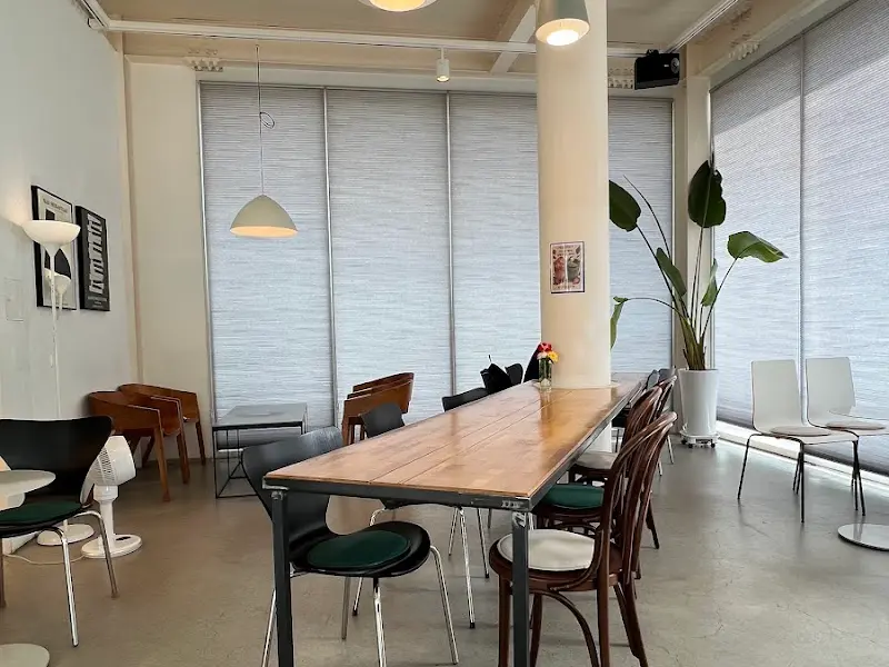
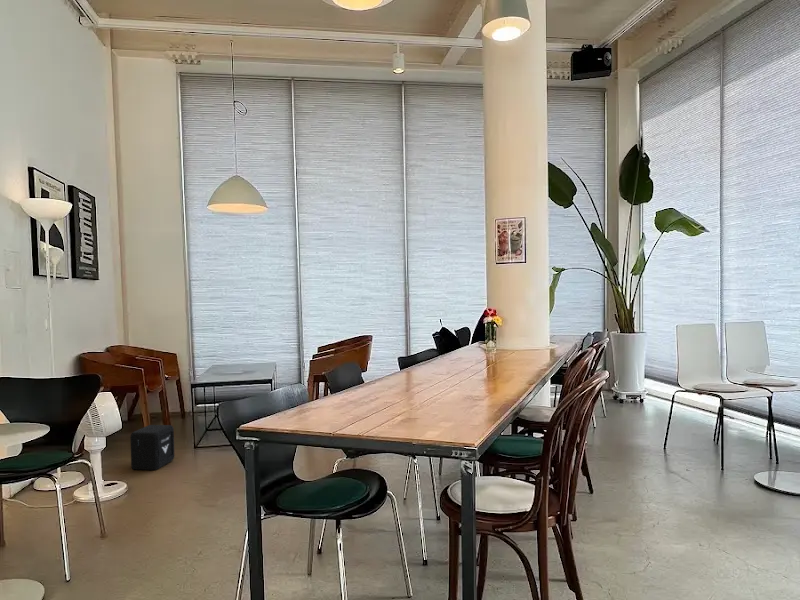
+ air purifier (153, 446)
